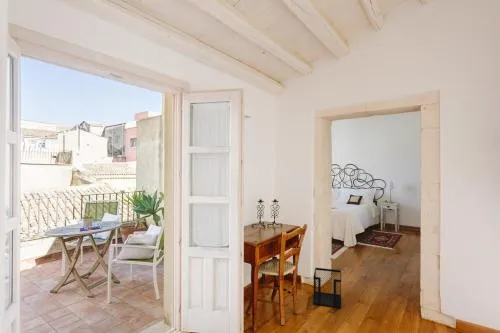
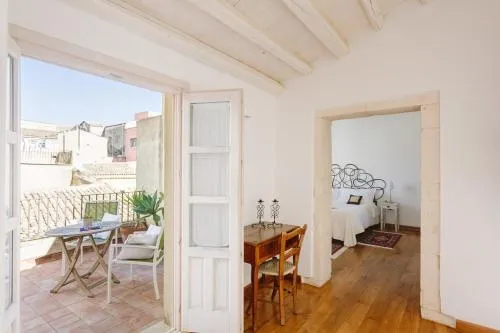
- wastebasket (327, 287)
